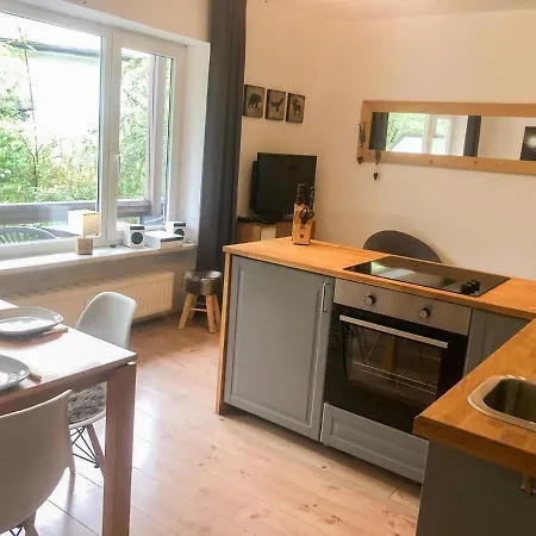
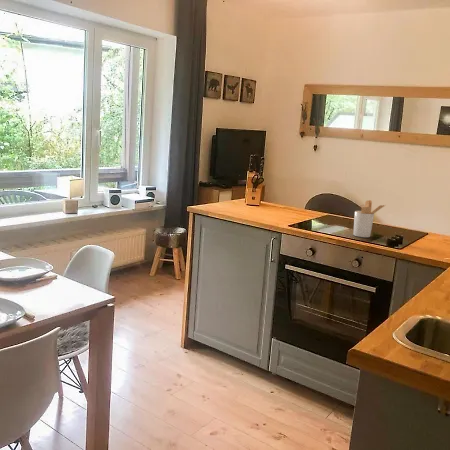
+ utensil holder (368, 219)
